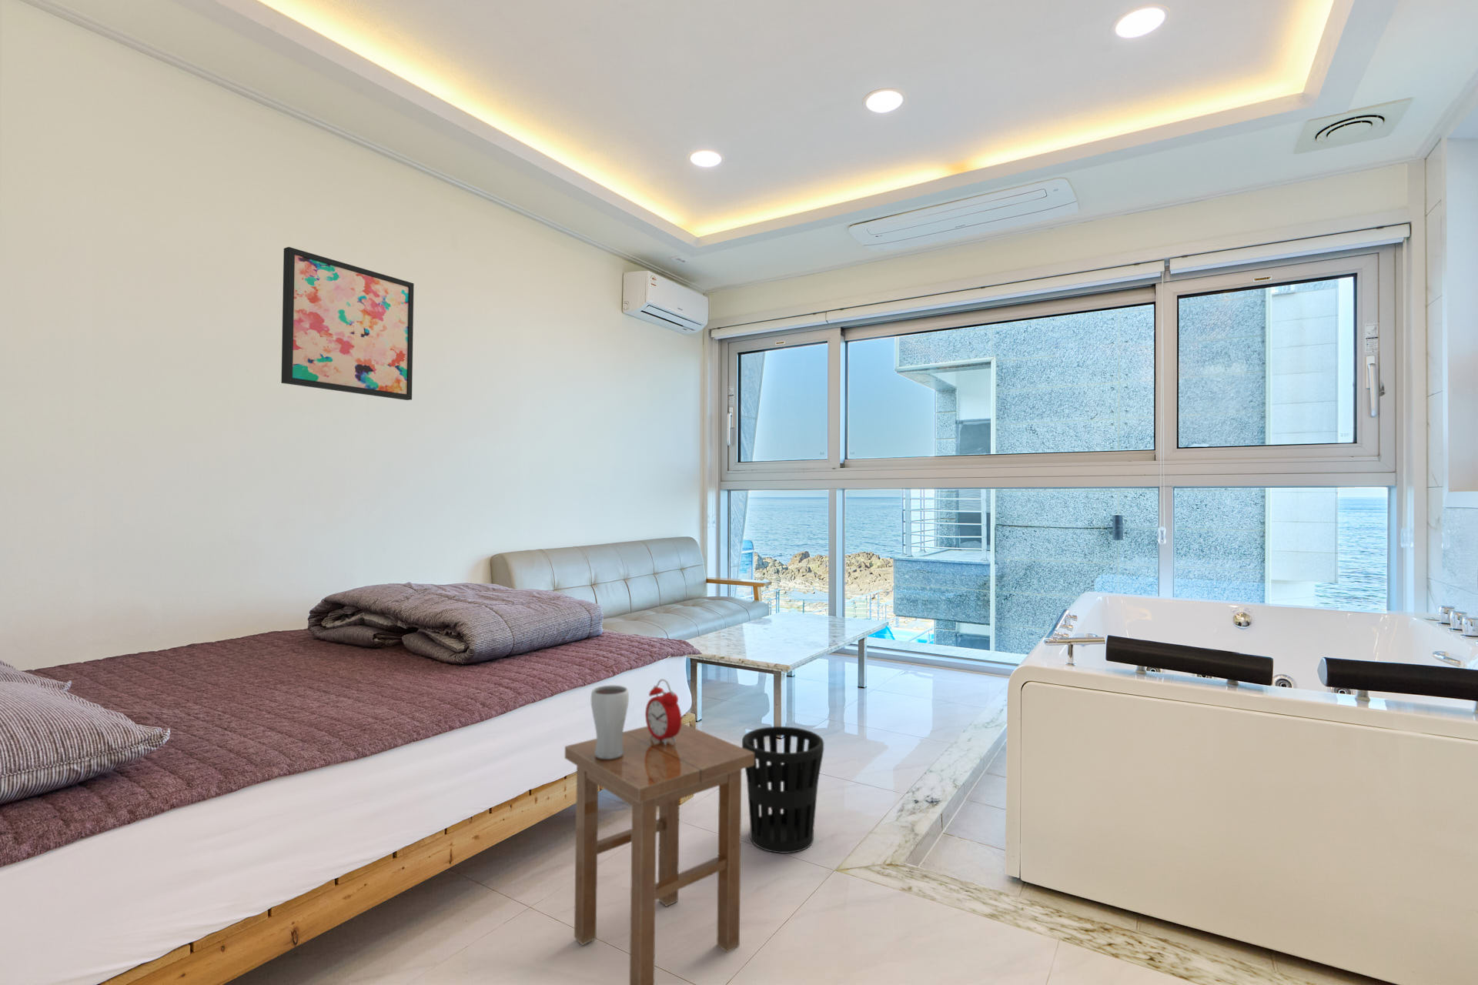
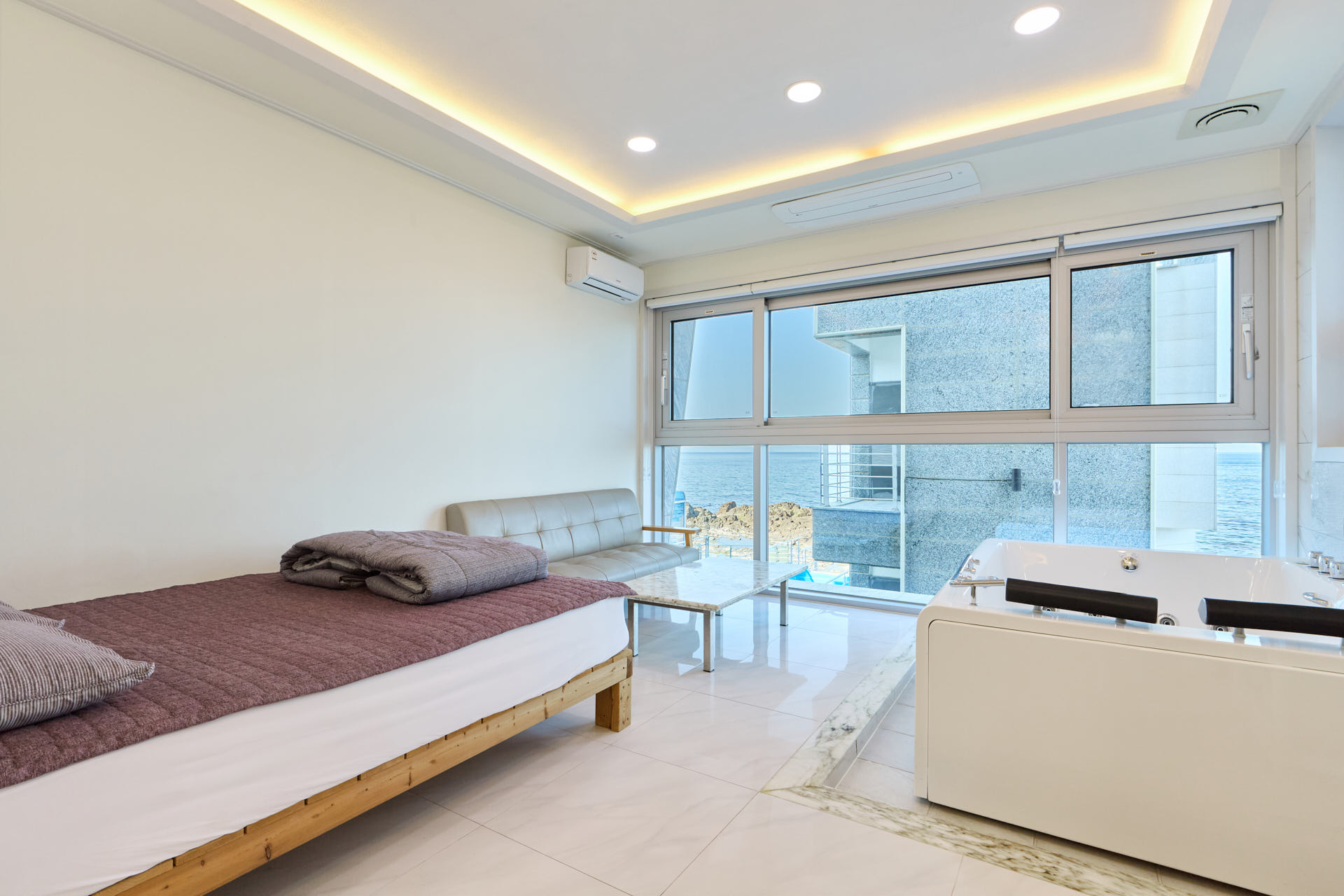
- alarm clock (663, 709)
- drinking glass (609, 721)
- stool (659, 845)
- wall art (352, 330)
- wastebasket (783, 788)
